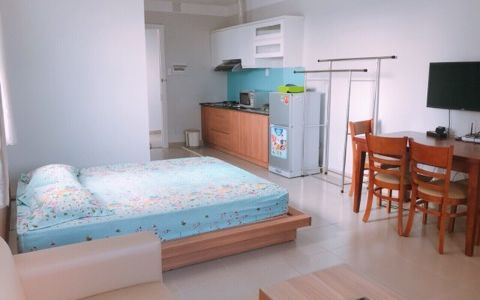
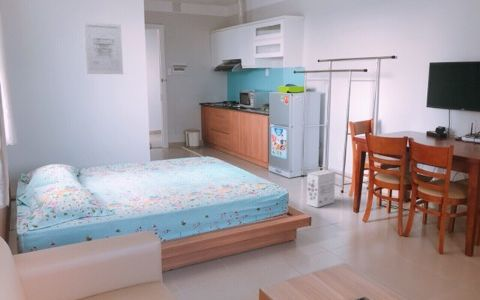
+ cardboard box (321, 188)
+ wall art (103, 49)
